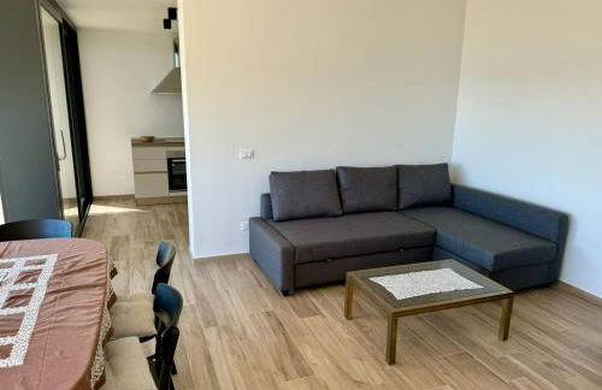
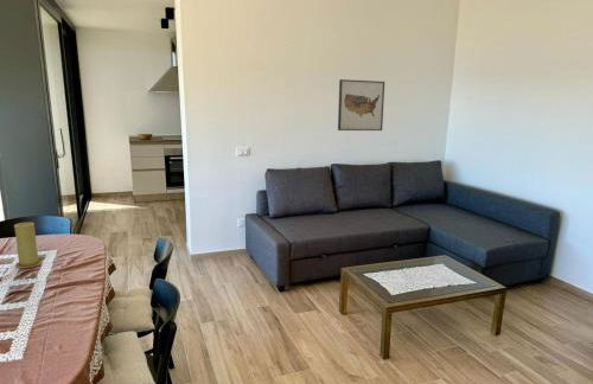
+ candle (26, 243)
+ wall art (361, 105)
